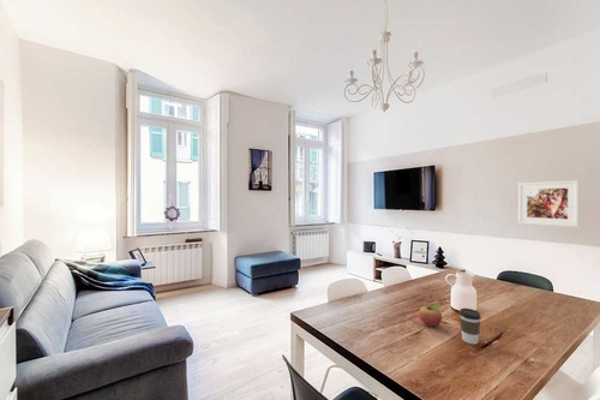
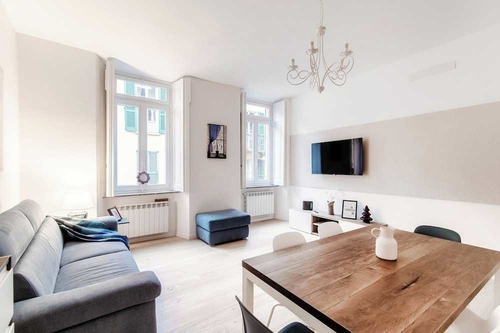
- fruit (430, 314)
- coffee cup (469, 326)
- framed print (546, 203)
